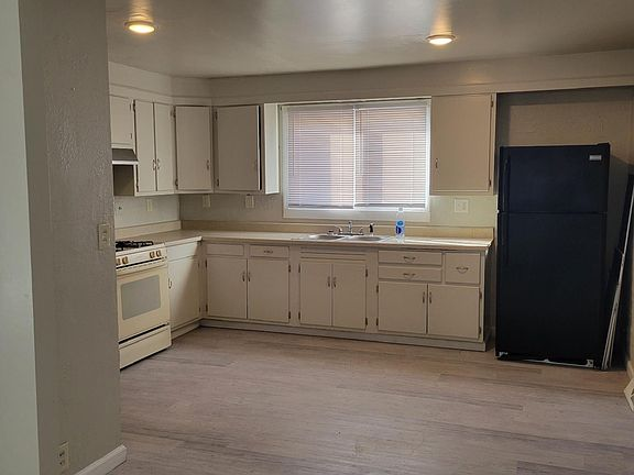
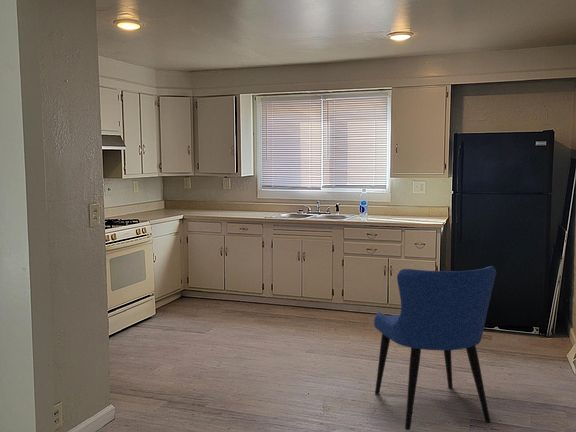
+ dining chair (431, 334)
